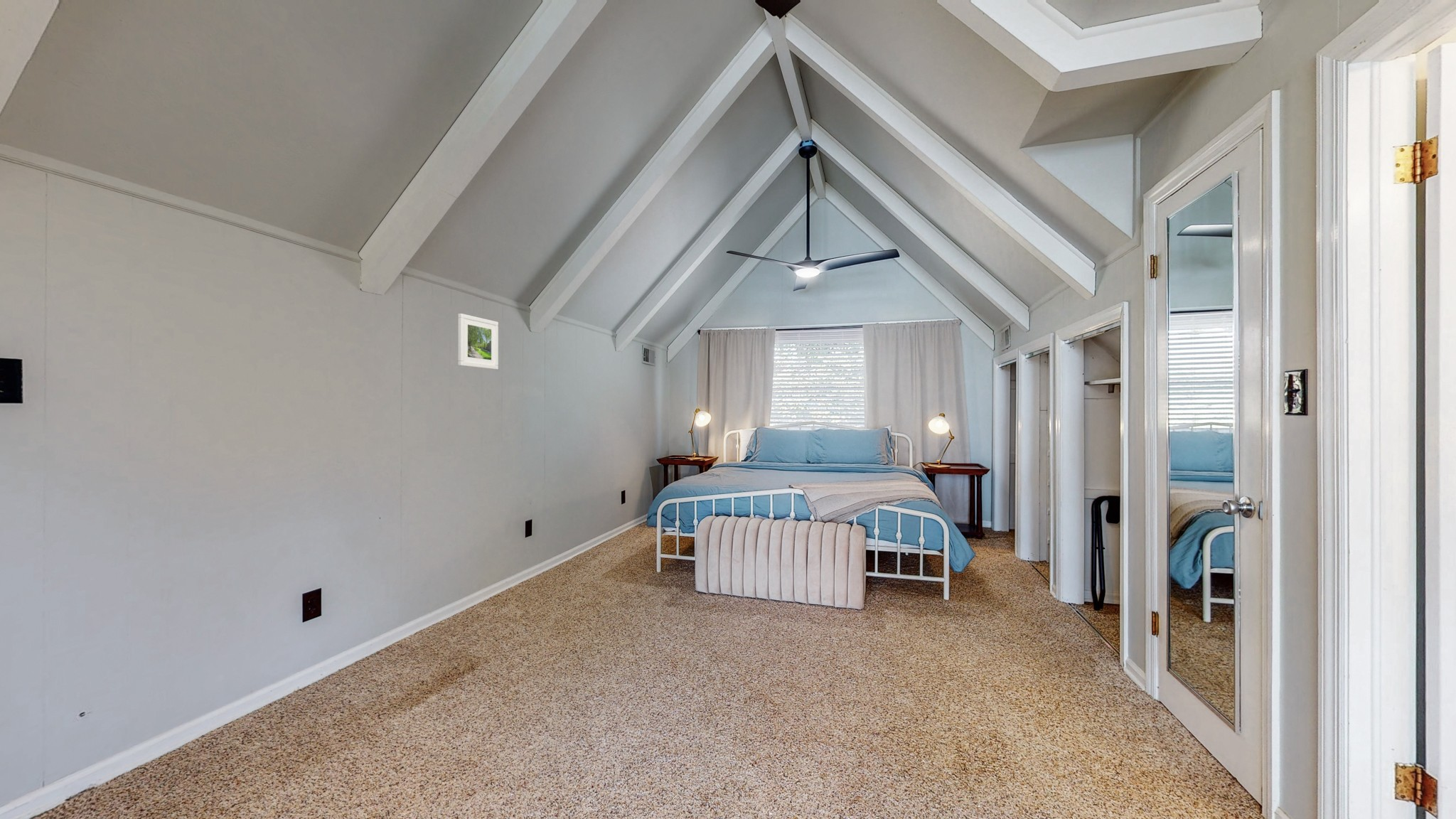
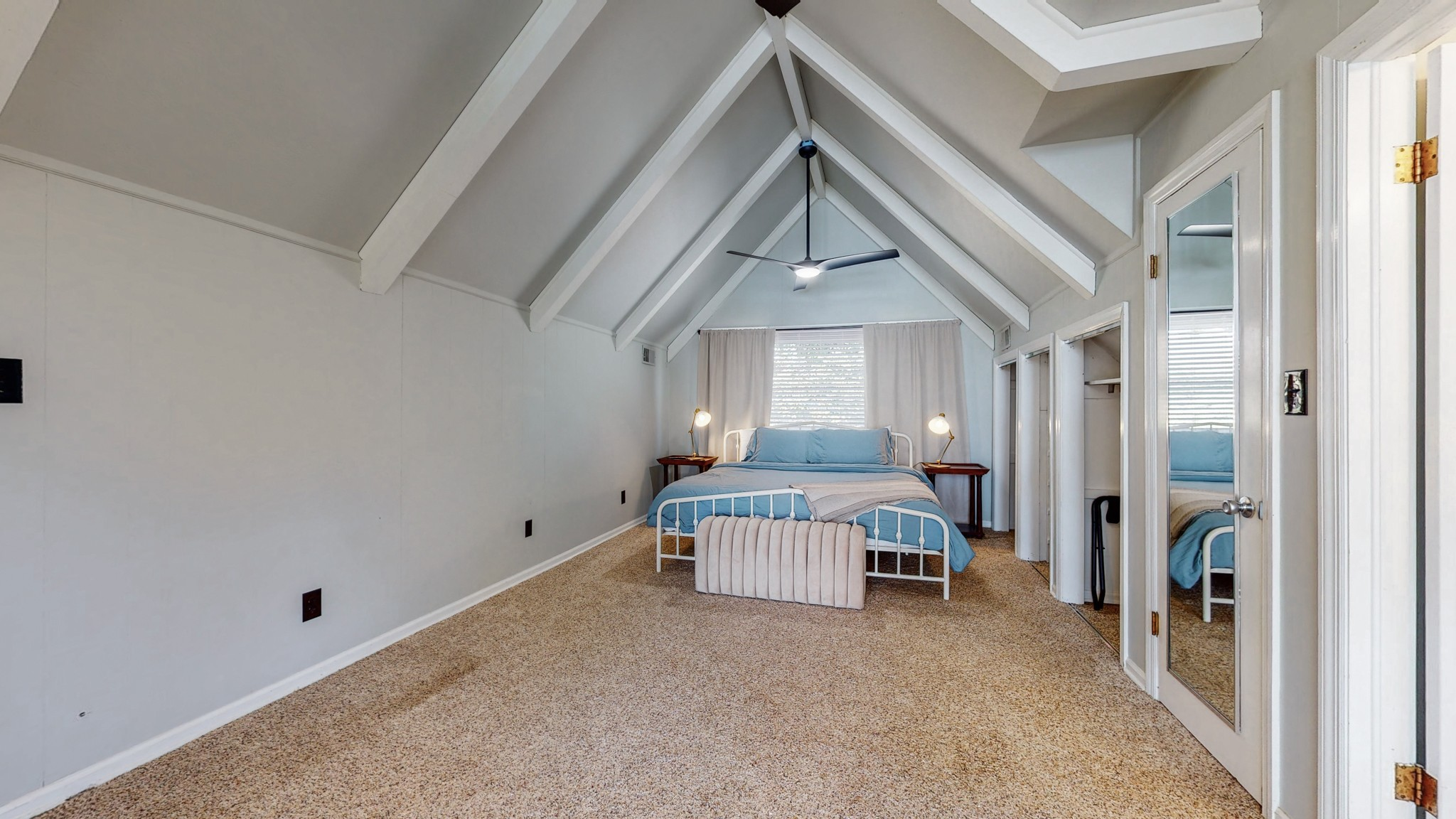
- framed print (478, 343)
